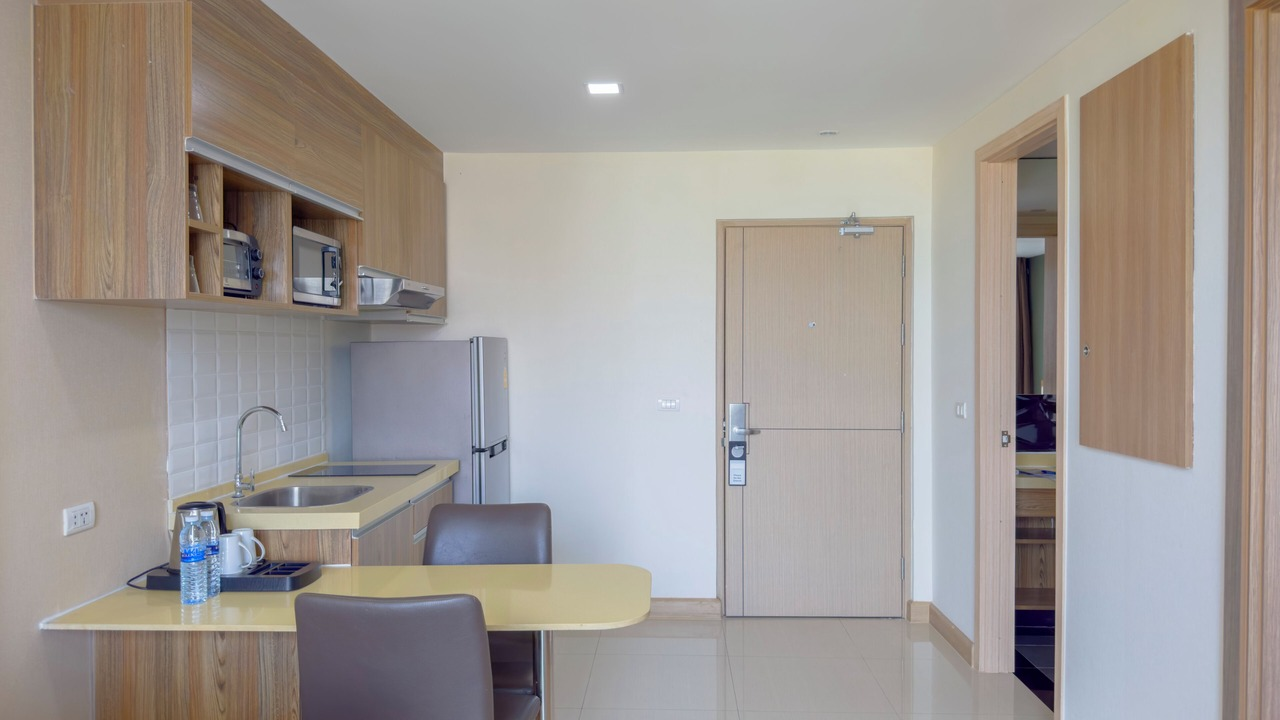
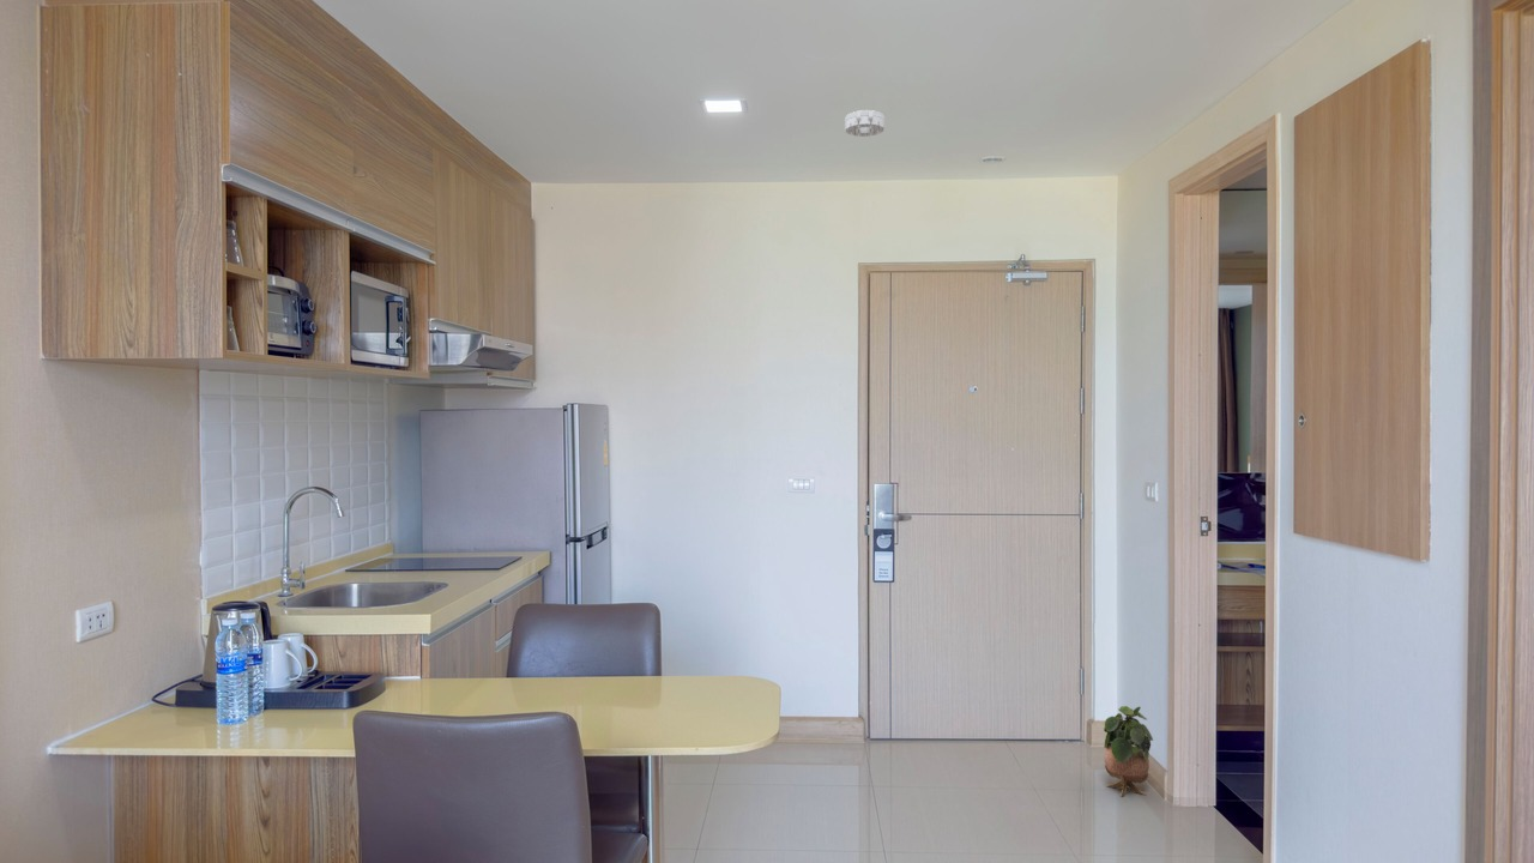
+ smoke detector (864, 122)
+ potted plant (1127, 748)
